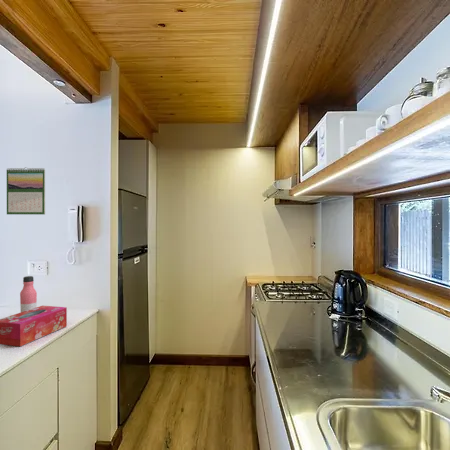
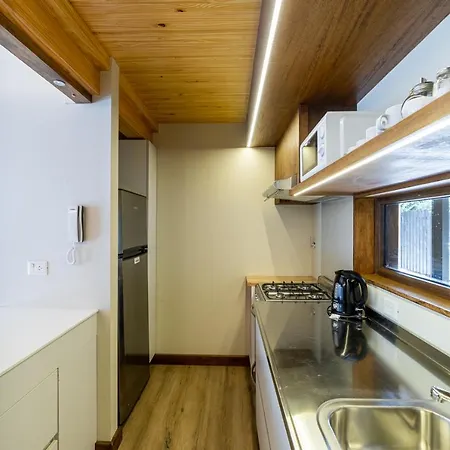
- water bottle (28, 299)
- tissue box (32, 324)
- calendar (25, 190)
